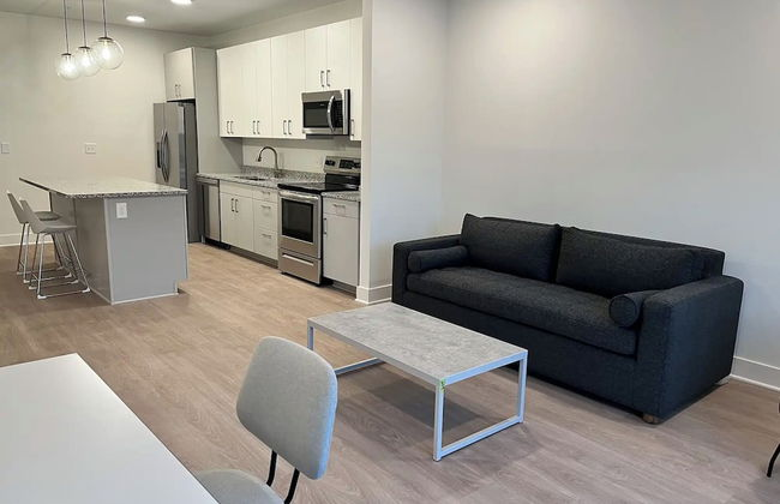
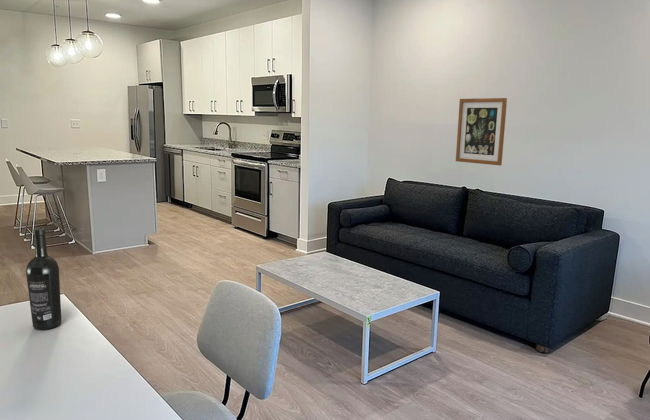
+ wine bottle (43, 278)
+ wall art (480, 131)
